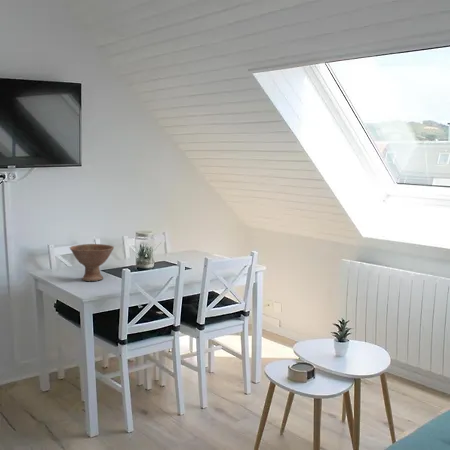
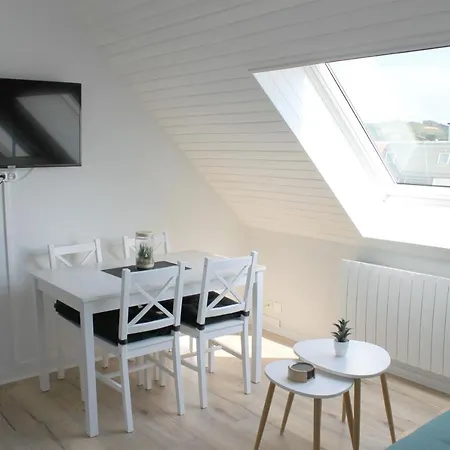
- bowl (91, 262)
